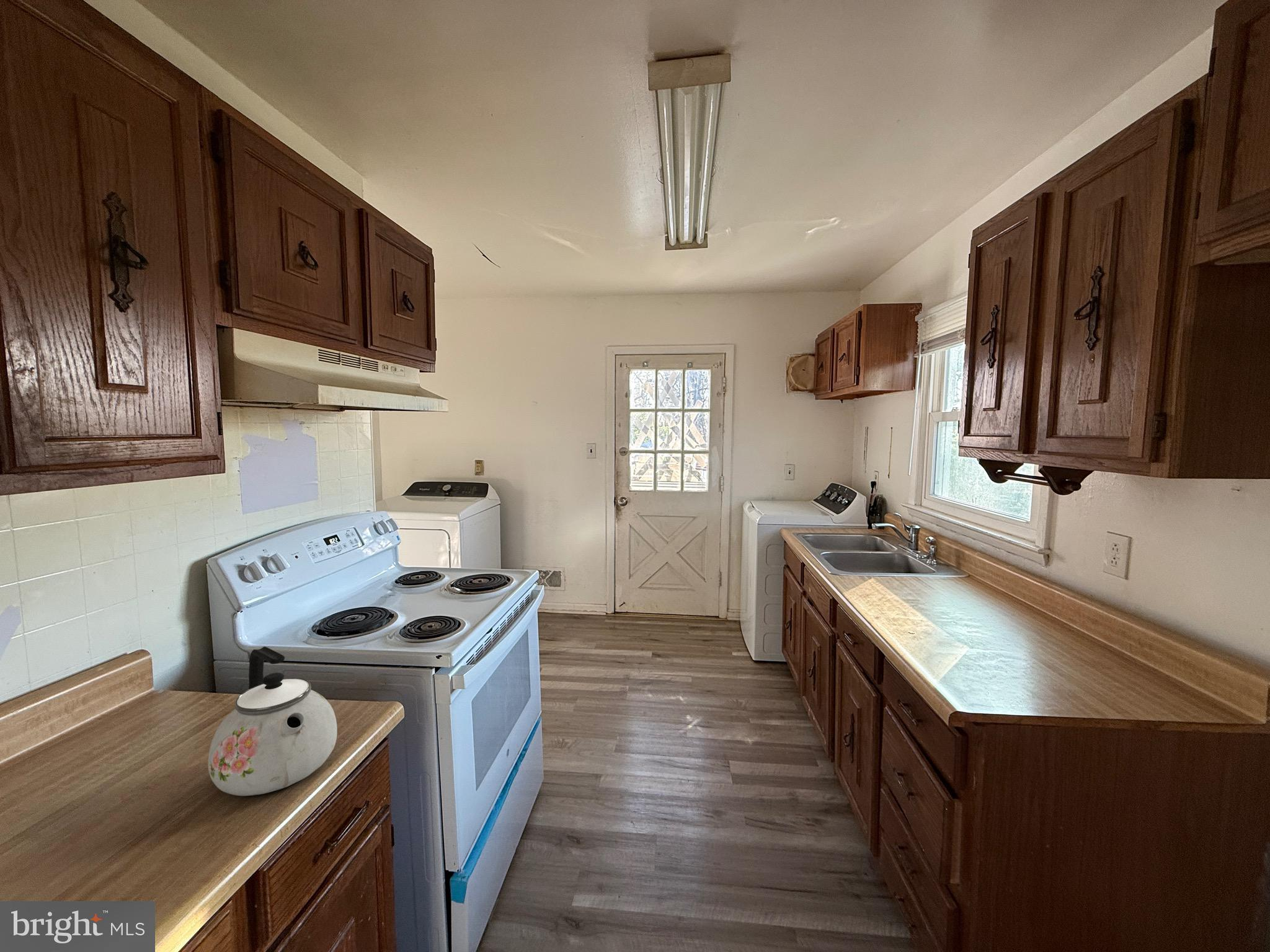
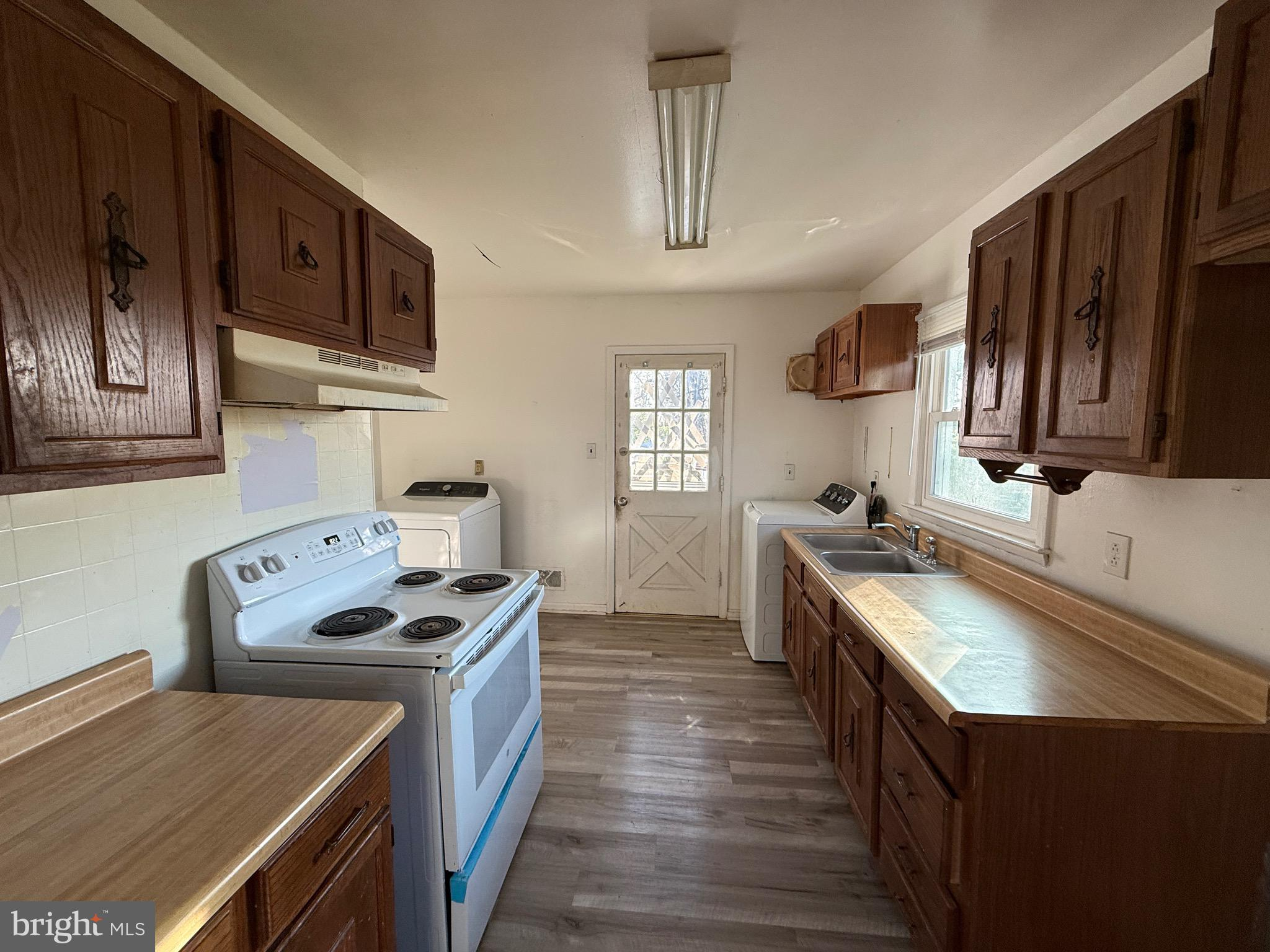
- kettle (275, 712)
